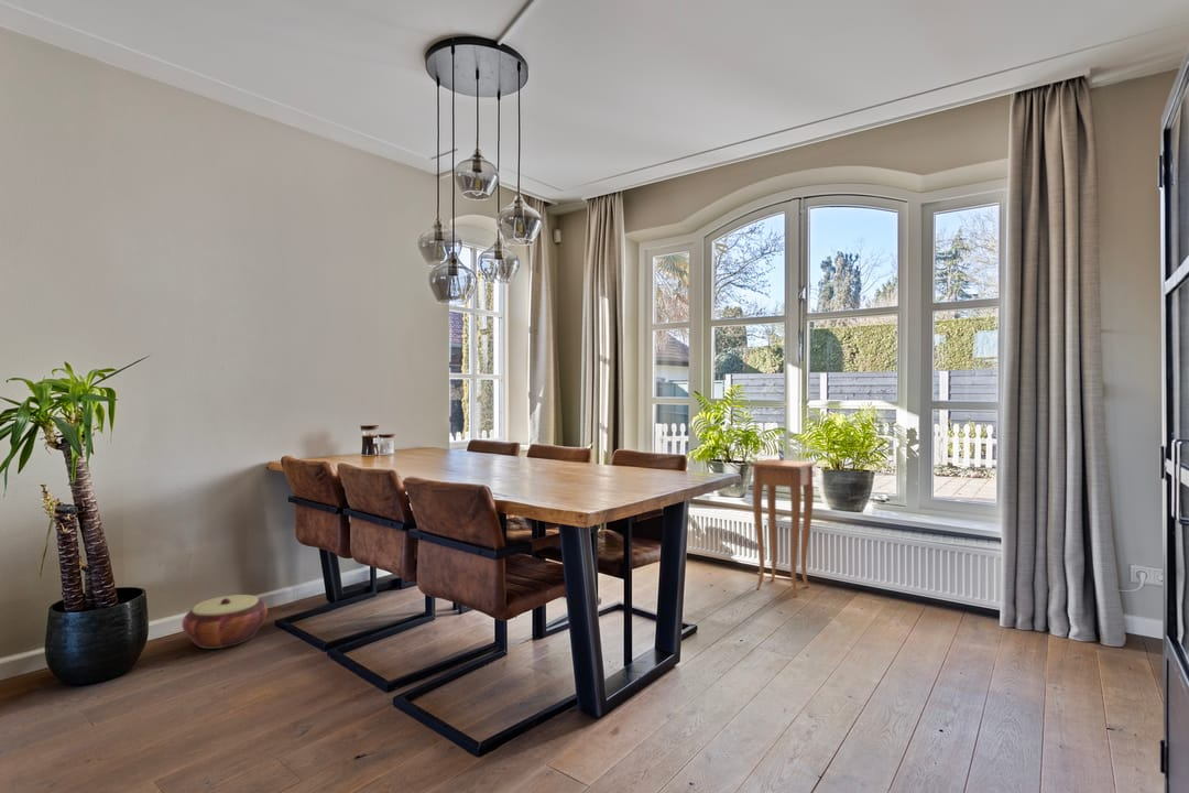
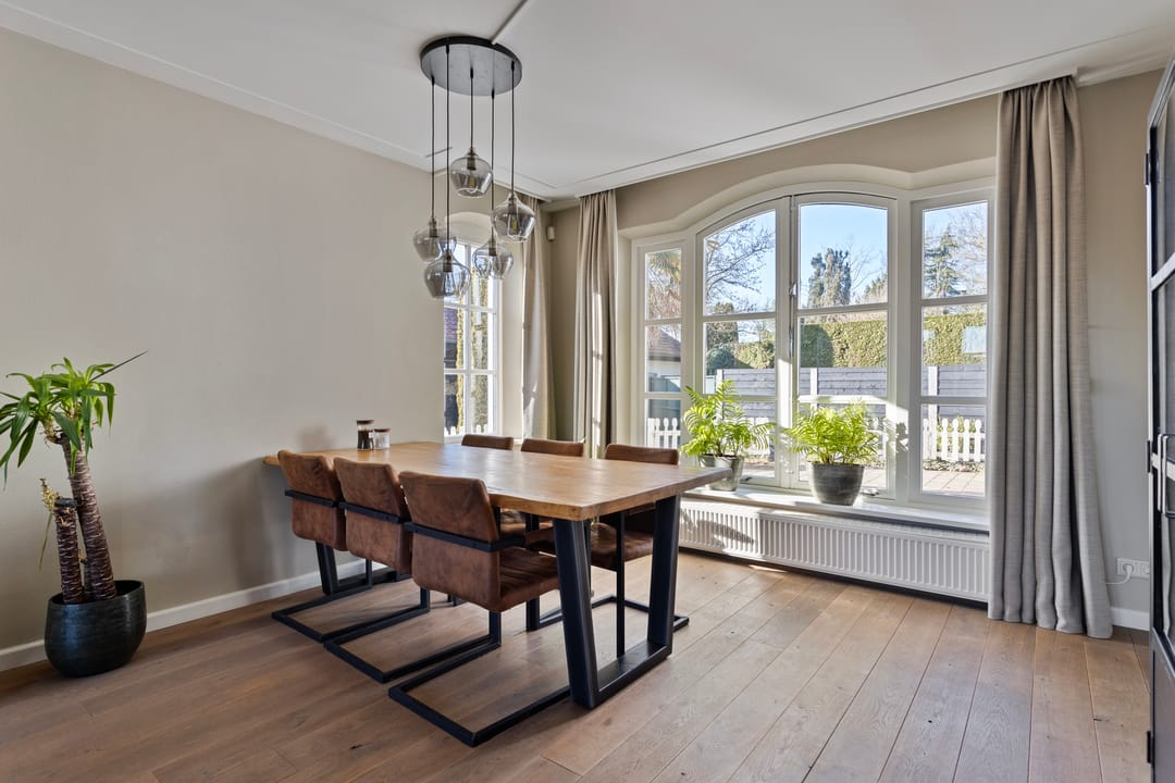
- woven basket (226, 619)
- side table (775, 525)
